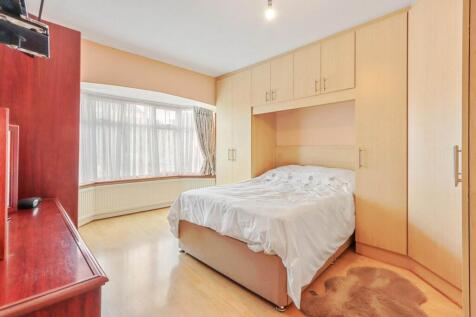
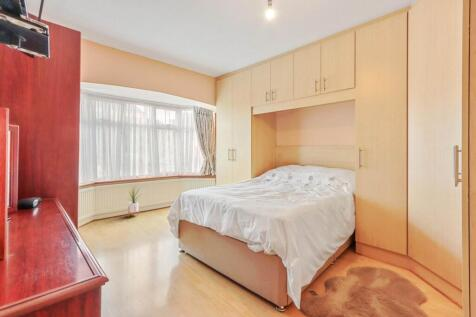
+ house plant (133, 198)
